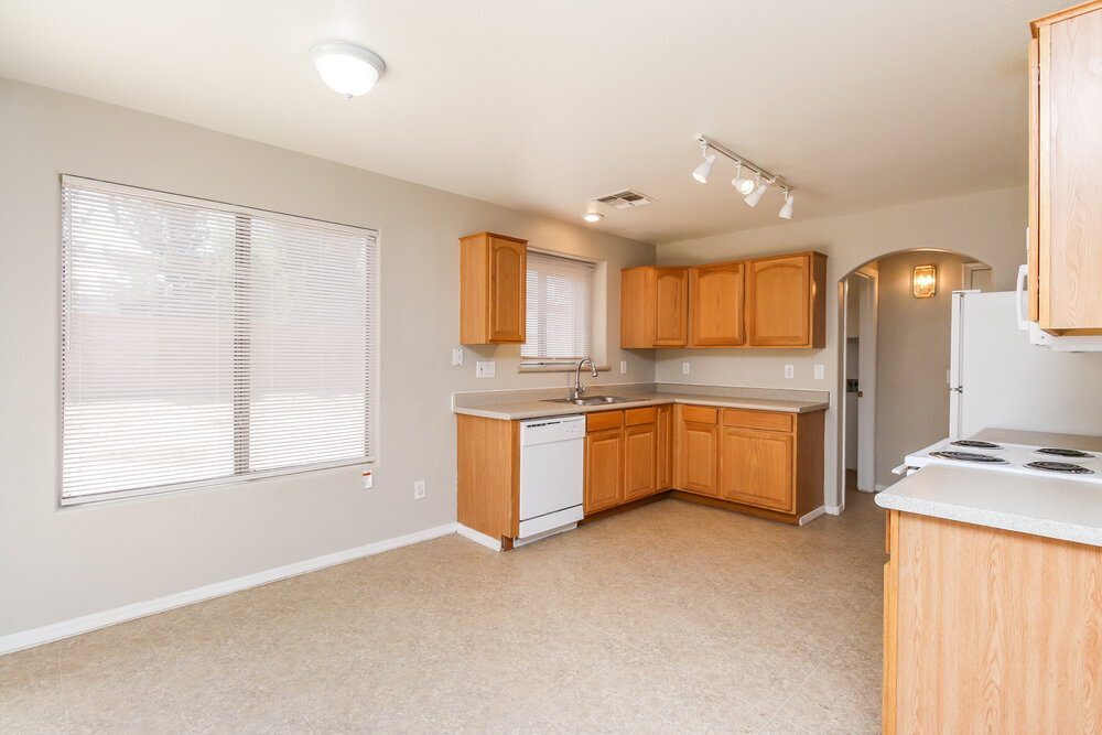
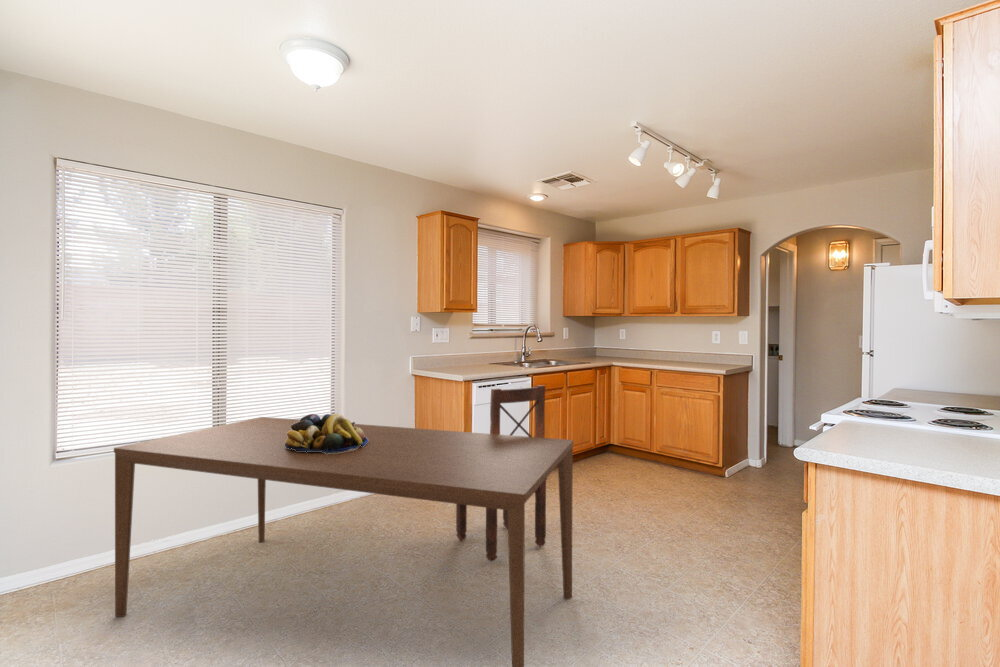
+ fruit bowl (327, 429)
+ dining table (358, 491)
+ dining chair (499, 434)
